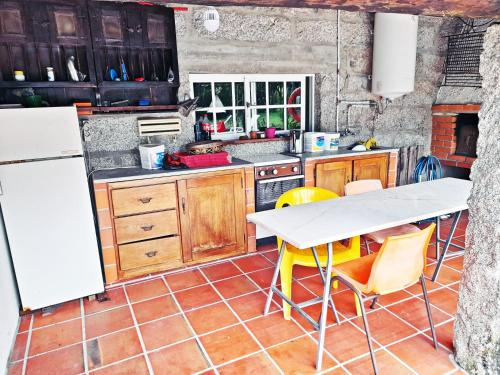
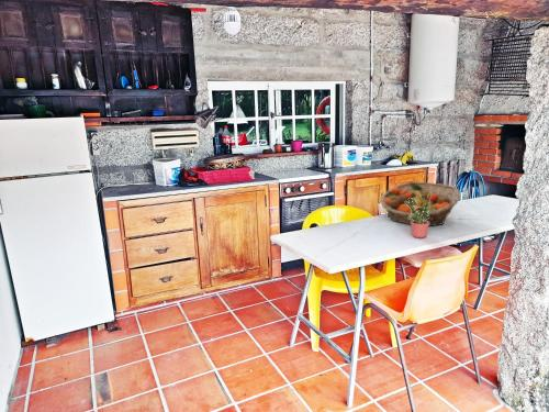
+ fruit basket (418, 202)
+ potted plant (413, 214)
